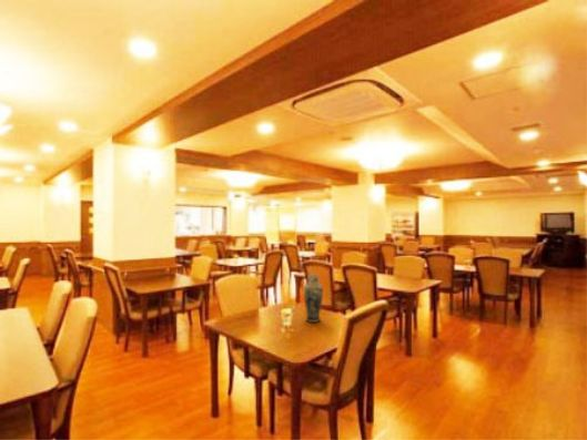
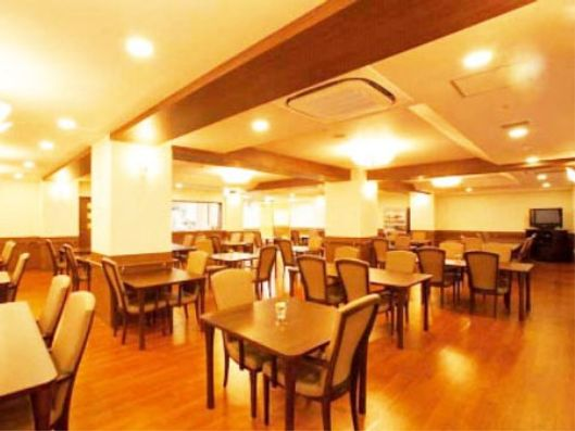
- vase (313, 297)
